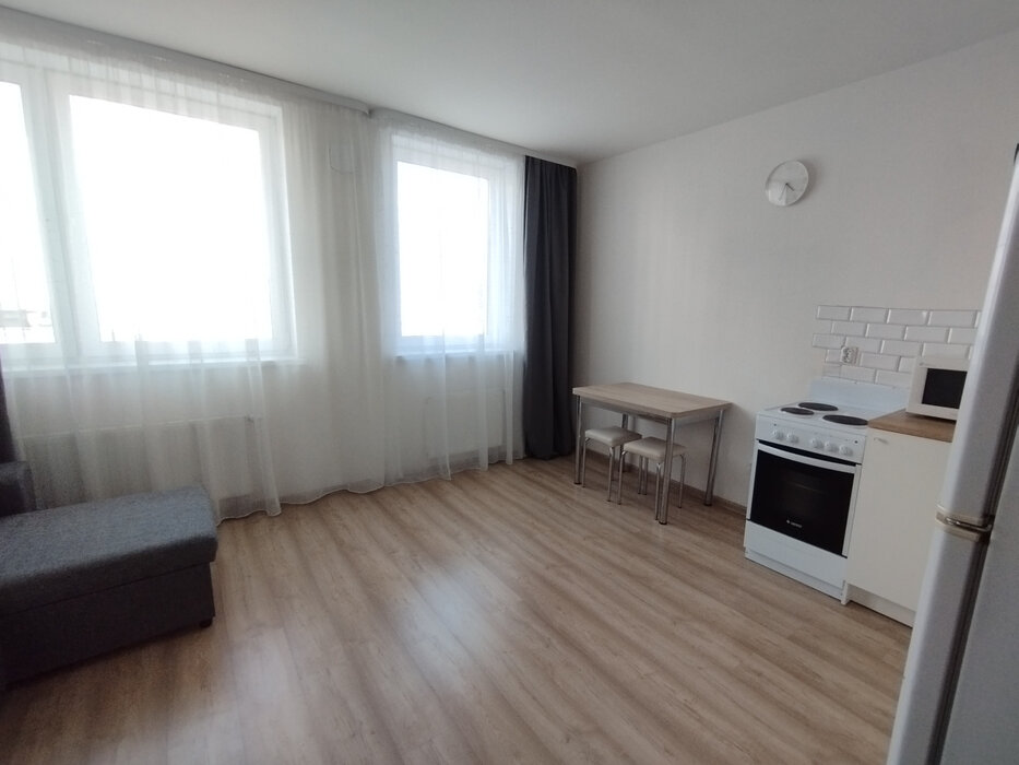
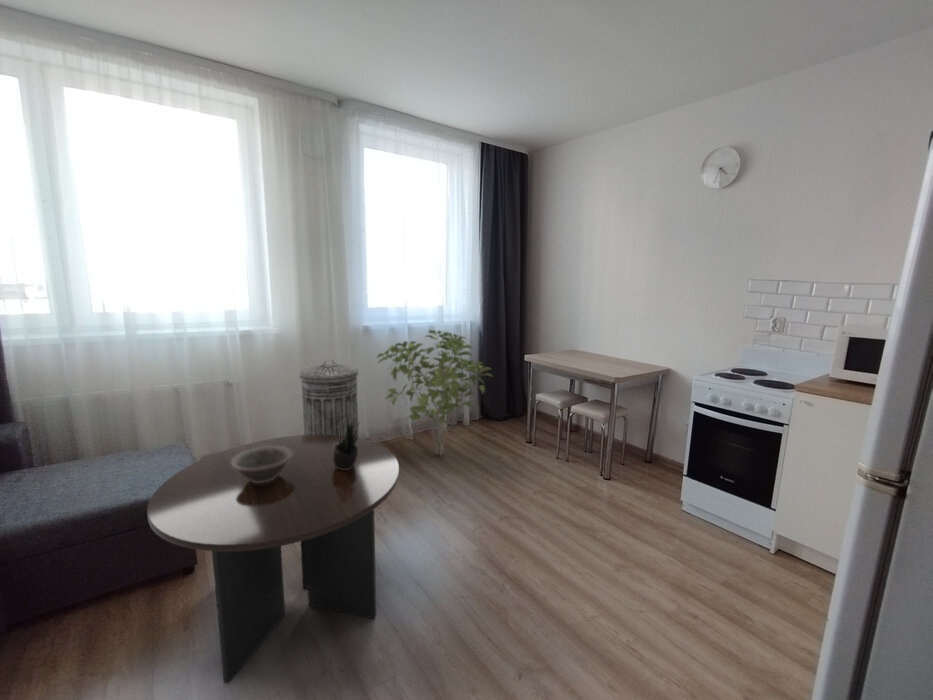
+ decorative bowl (263, 466)
+ potted plant (347, 439)
+ shrub (438, 393)
+ trash can (330, 414)
+ coffee table (291, 539)
